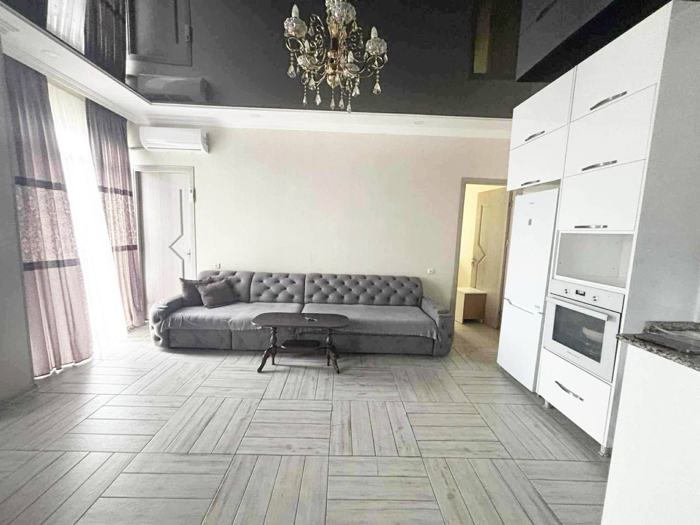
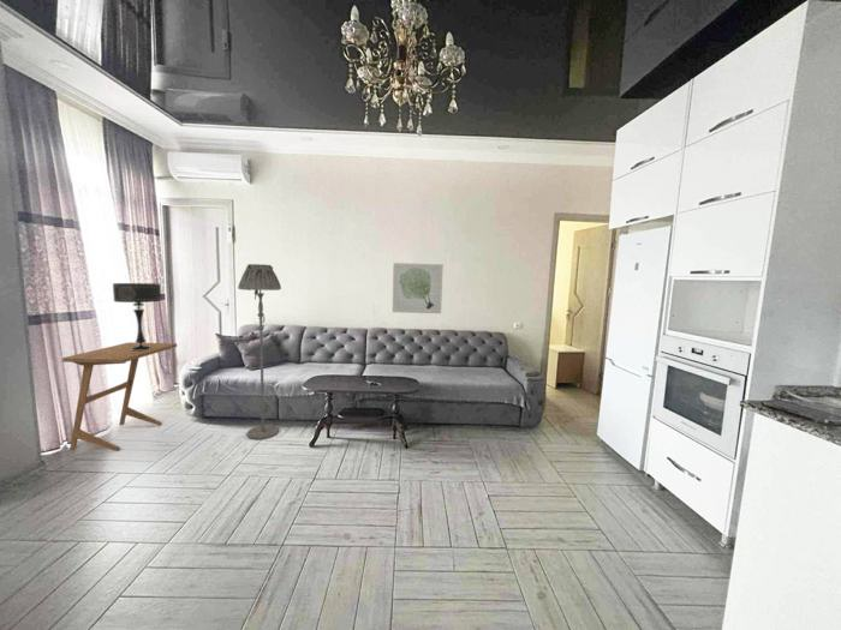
+ side table (125, 394)
+ wall art (417, 288)
+ table lamp (138, 316)
+ floor lamp (261, 350)
